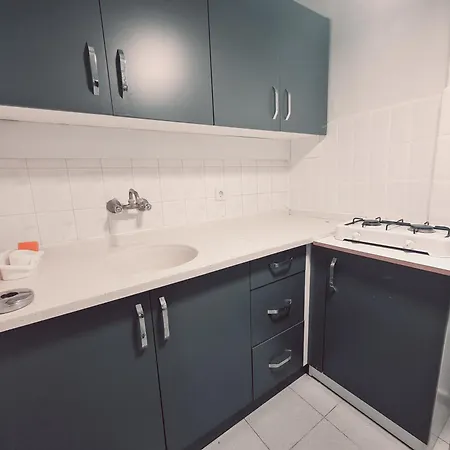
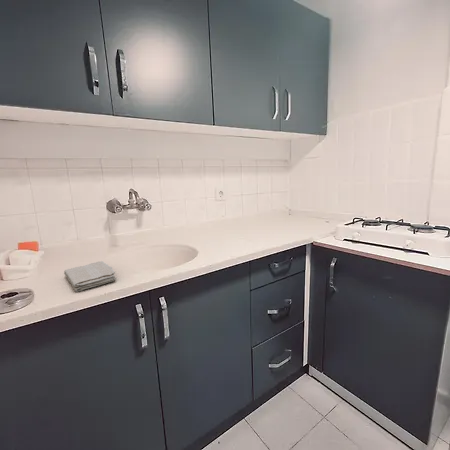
+ washcloth (89, 274)
